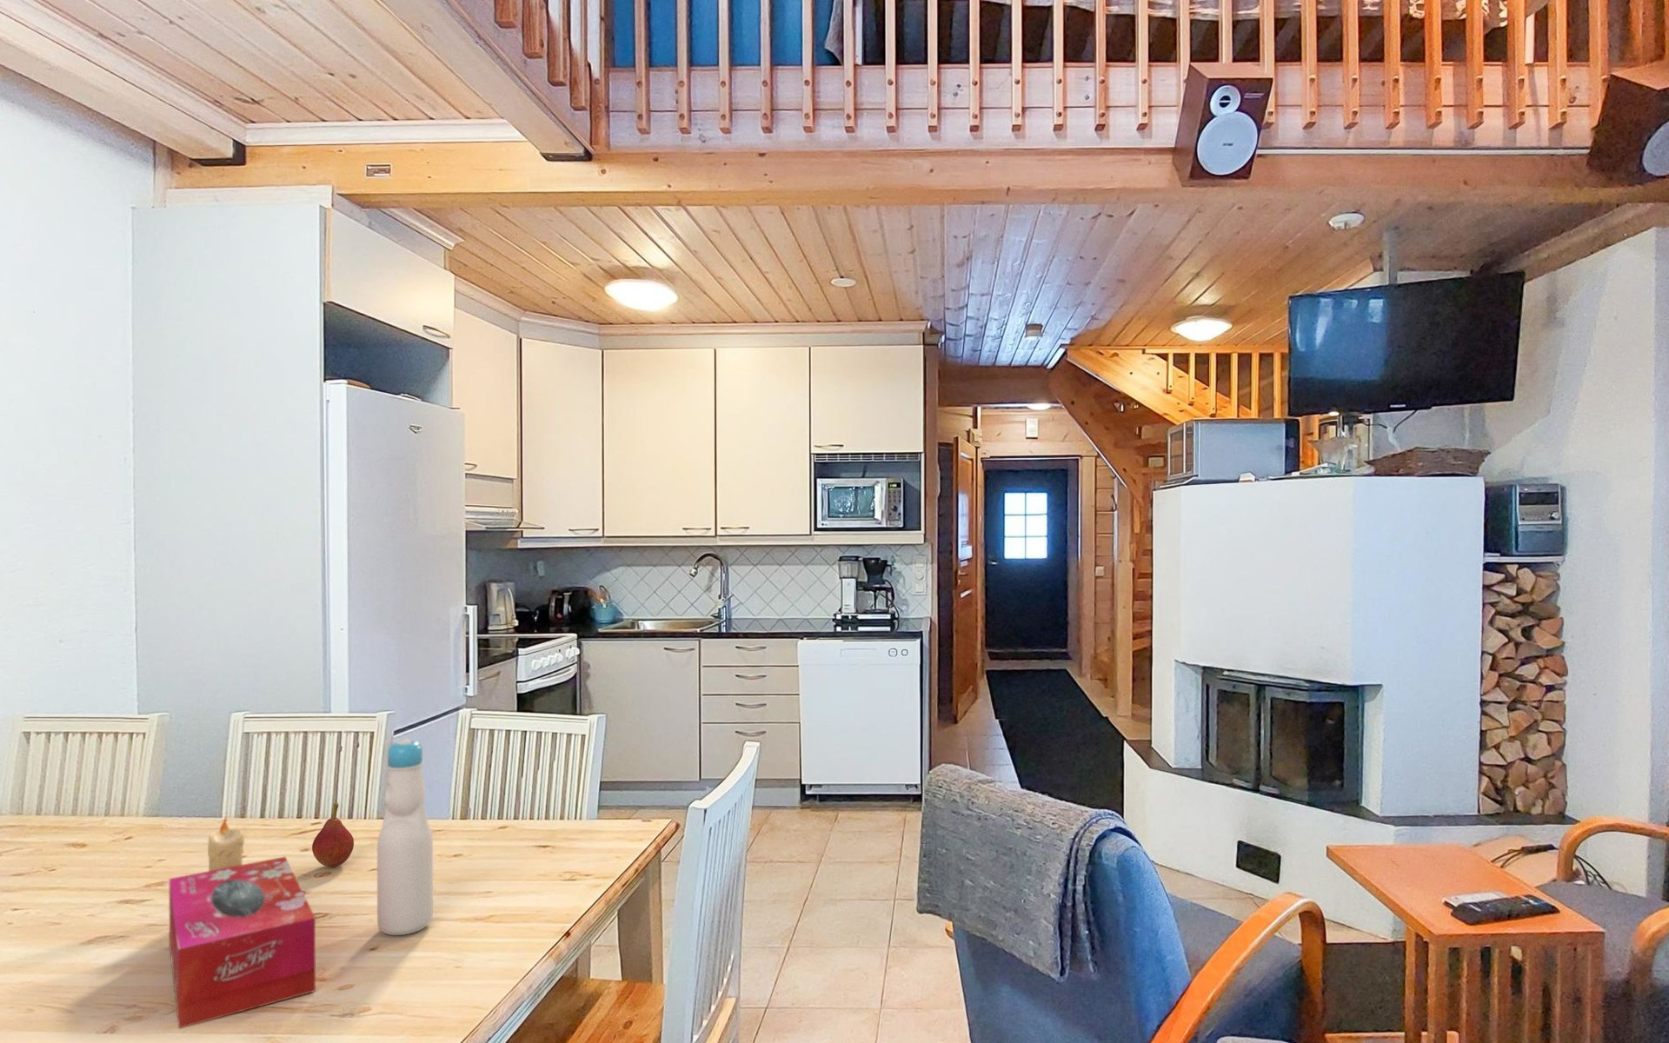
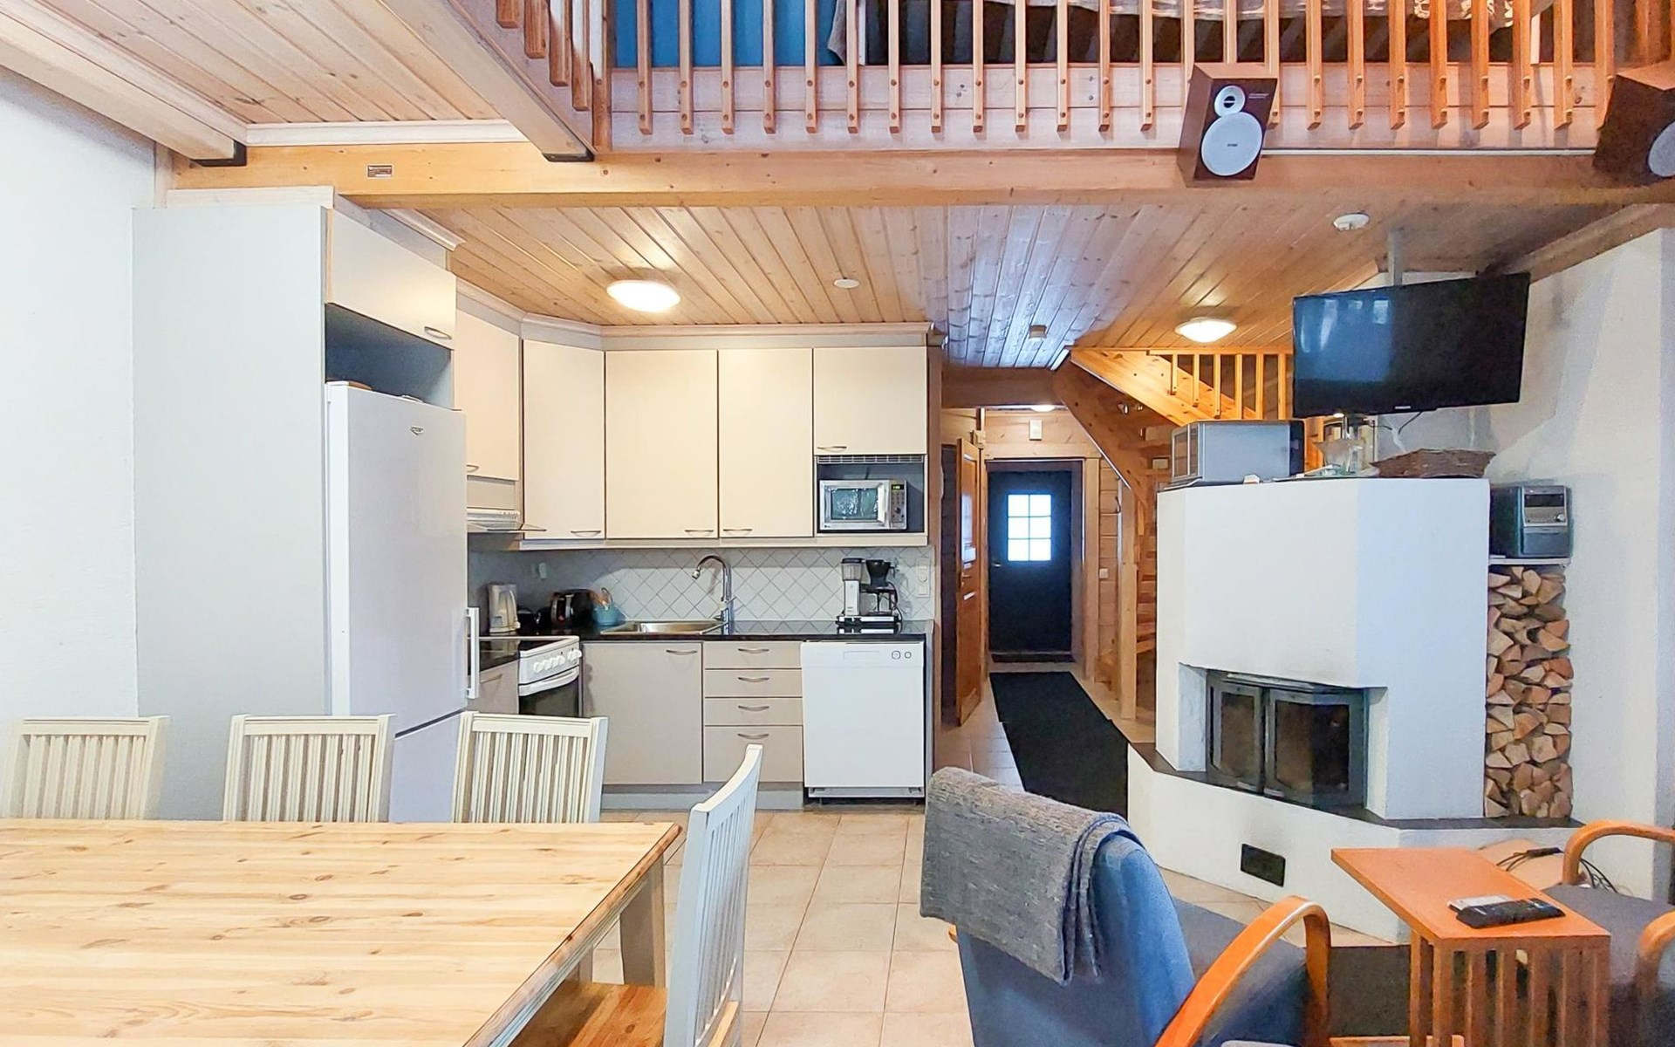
- bottle (405, 833)
- tissue box (238, 931)
- fruit (333, 833)
- candle (226, 862)
